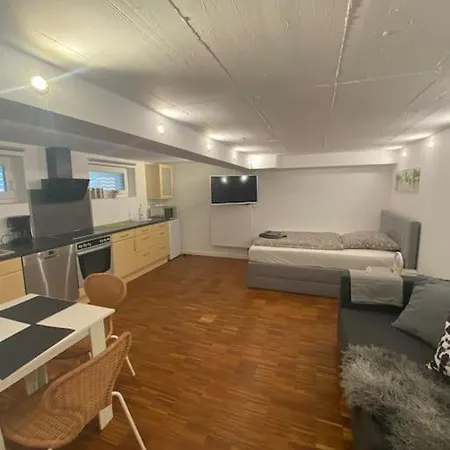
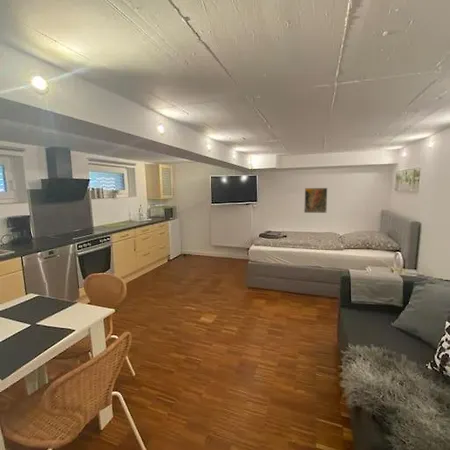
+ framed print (315, 200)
